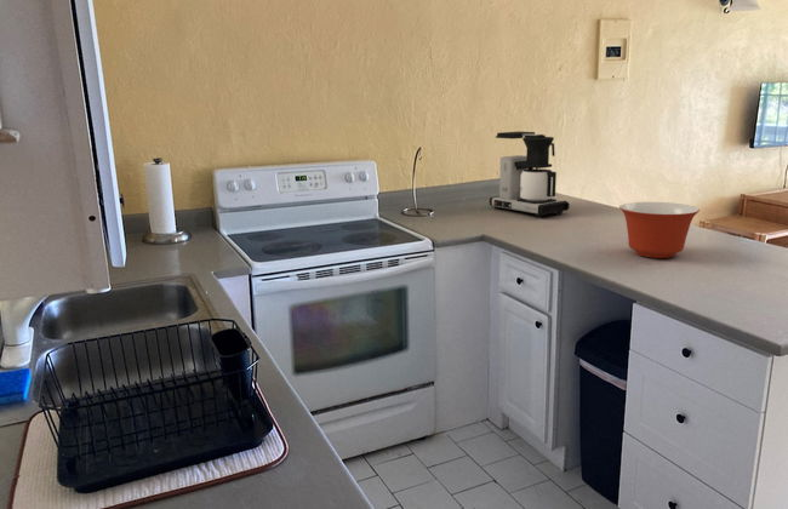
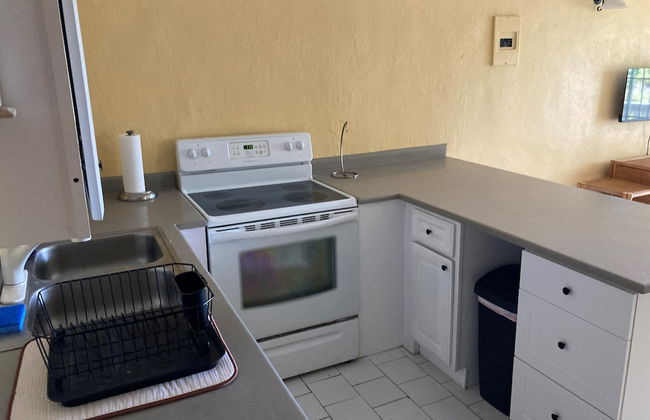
- mixing bowl (656, 230)
- coffee maker (529, 172)
